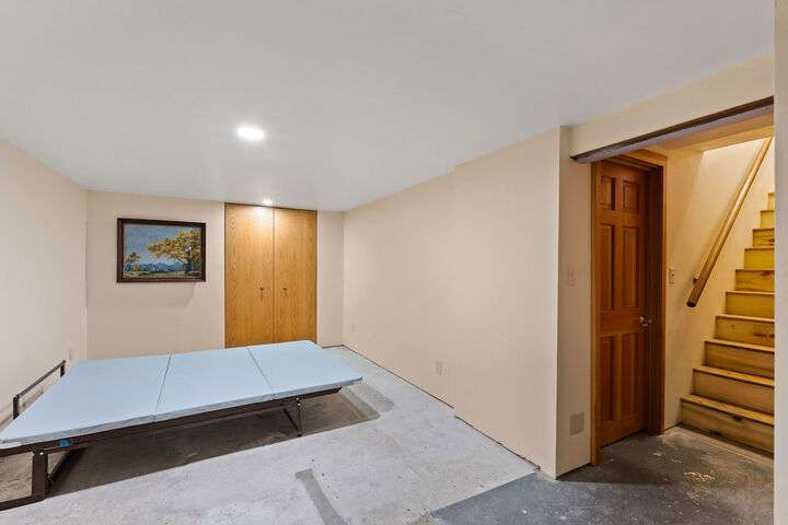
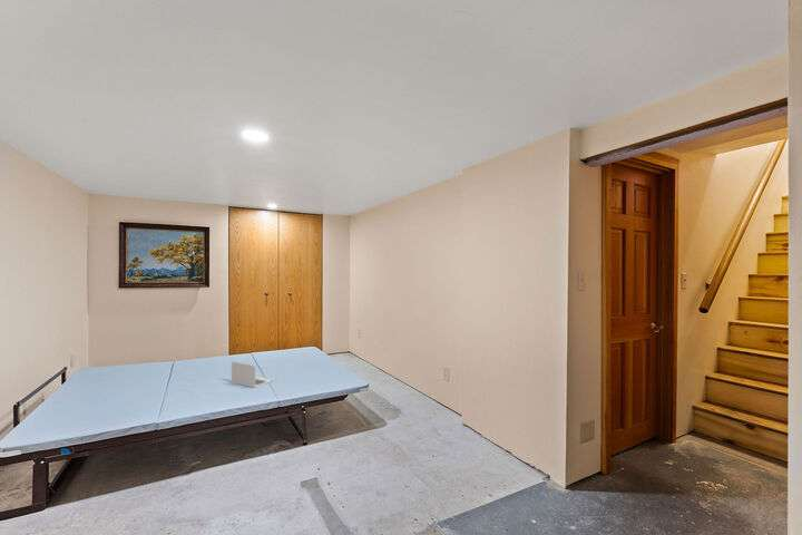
+ laptop (253, 370)
